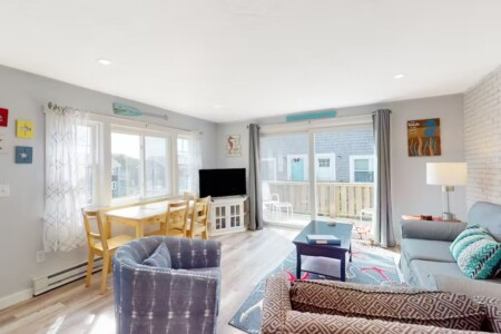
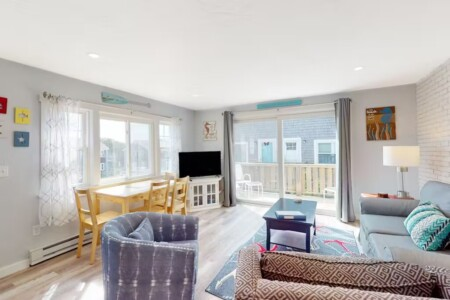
- potted plant (358, 233)
